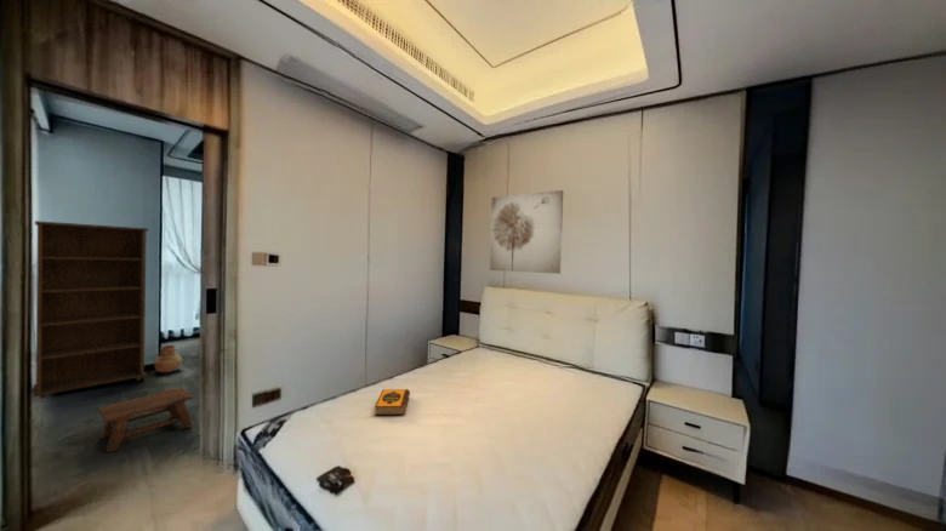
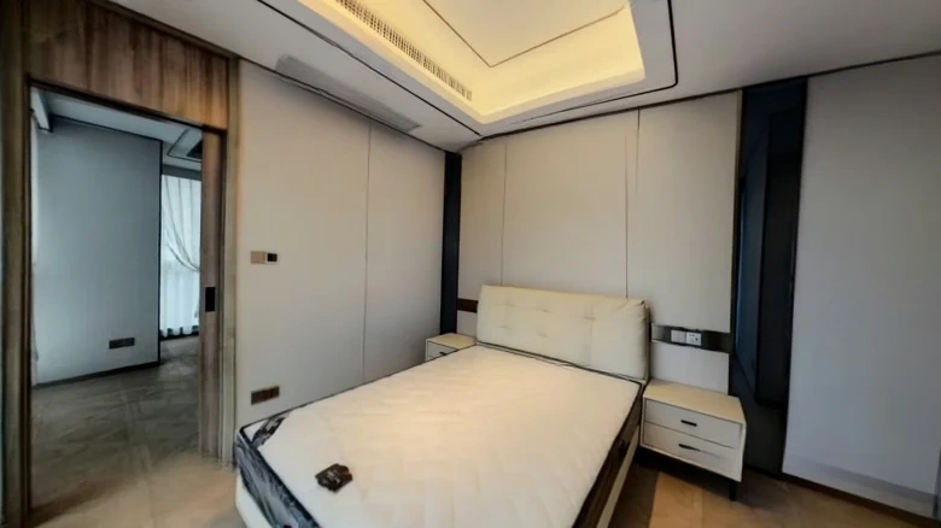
- vase (169, 358)
- hardback book (393, 401)
- wall art (524, 233)
- bookcase (93, 306)
- stool (147, 416)
